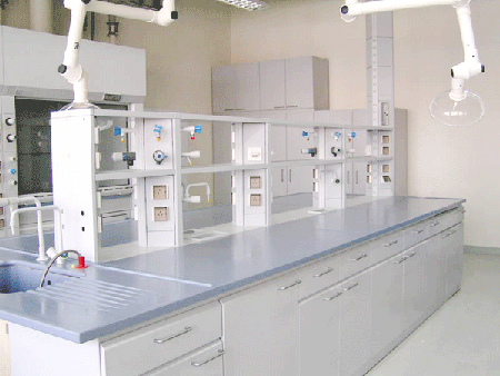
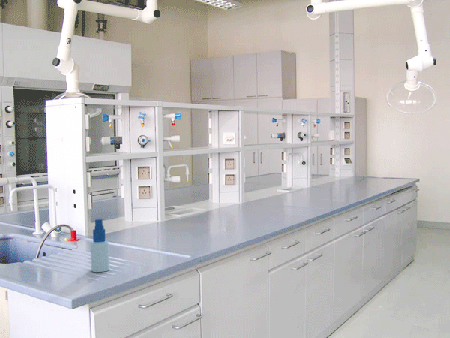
+ spray bottle (99, 244)
